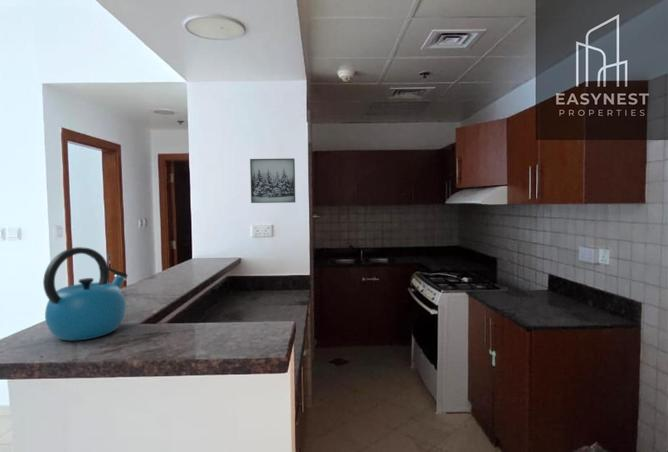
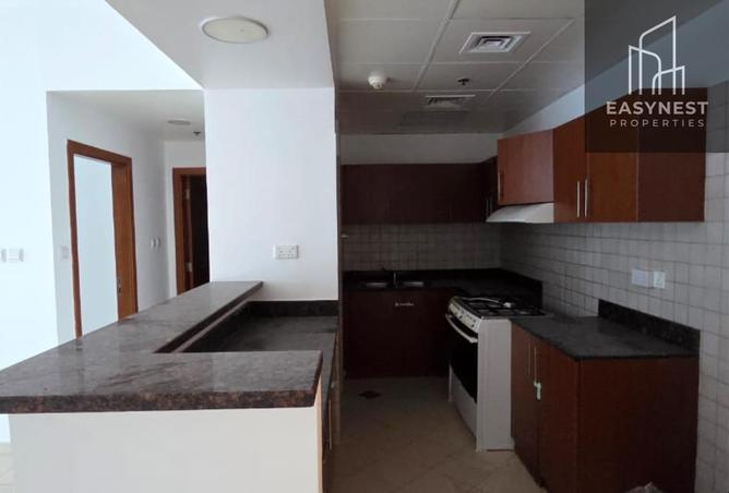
- wall art (272, 180)
- kettle (90, 289)
